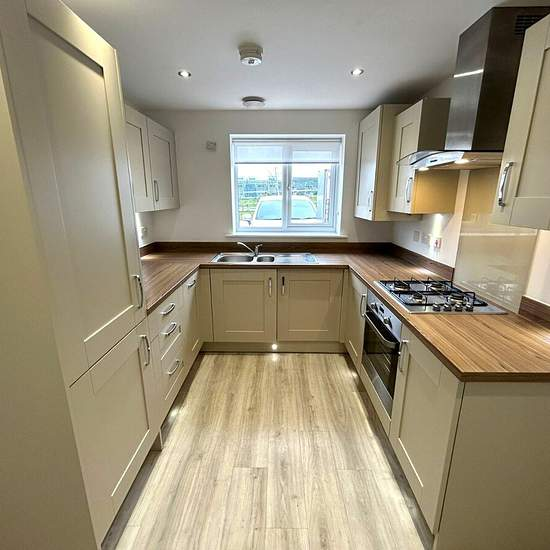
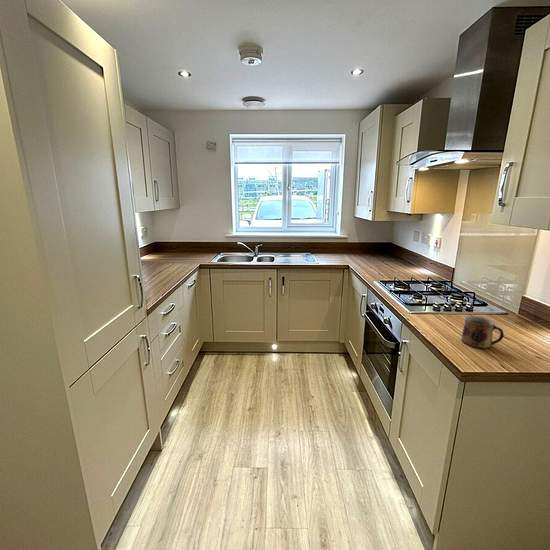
+ mug (479, 331)
